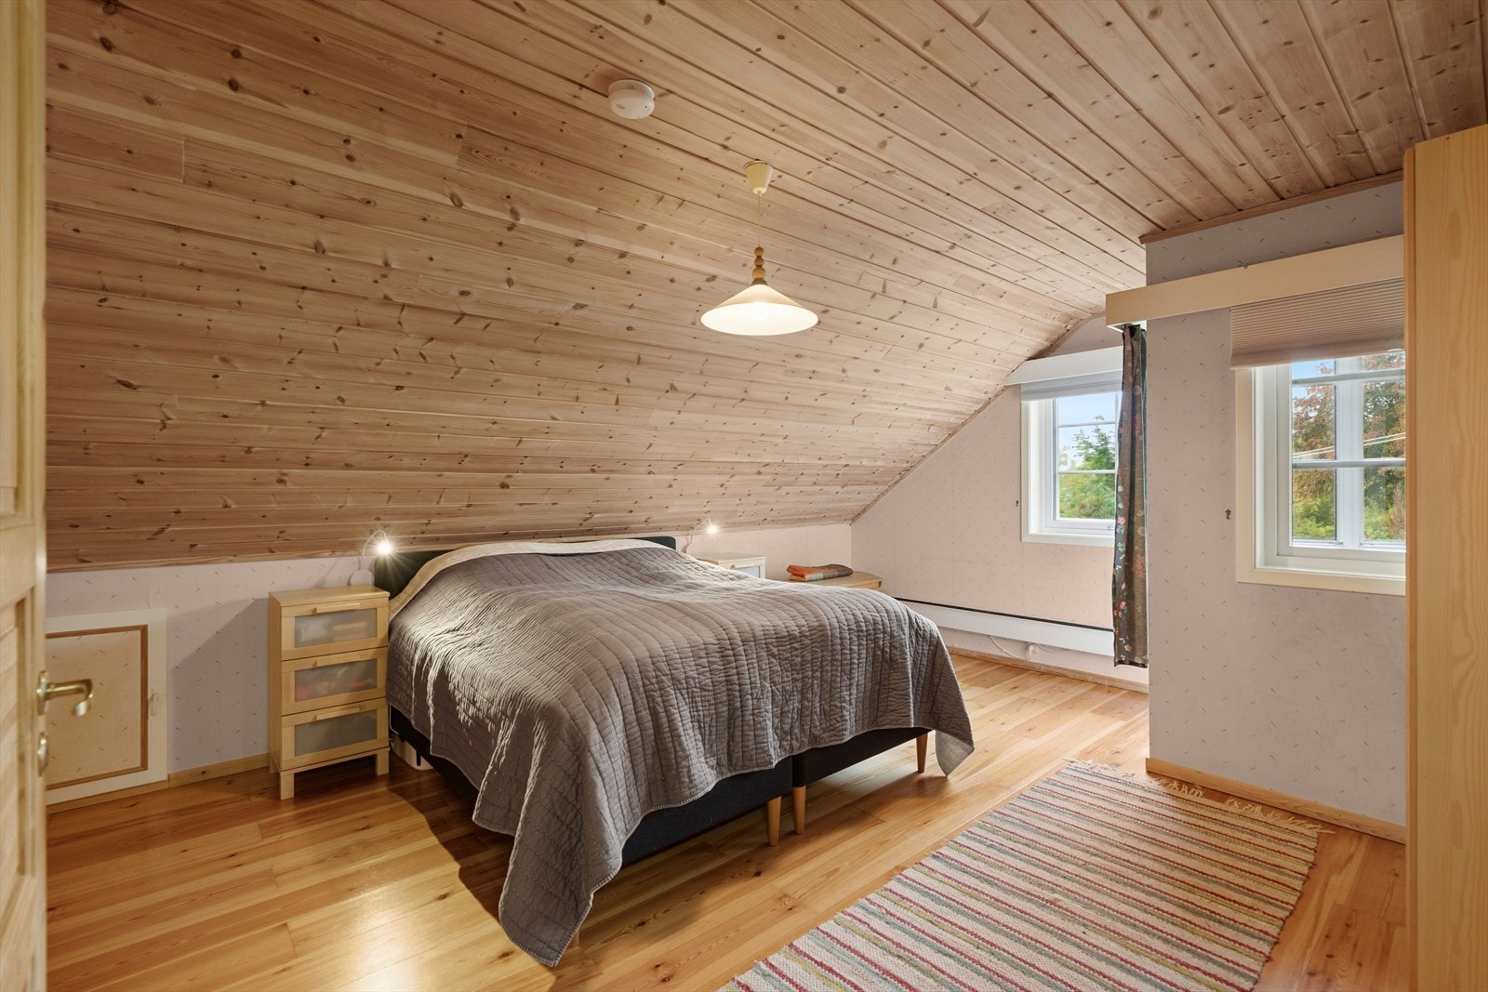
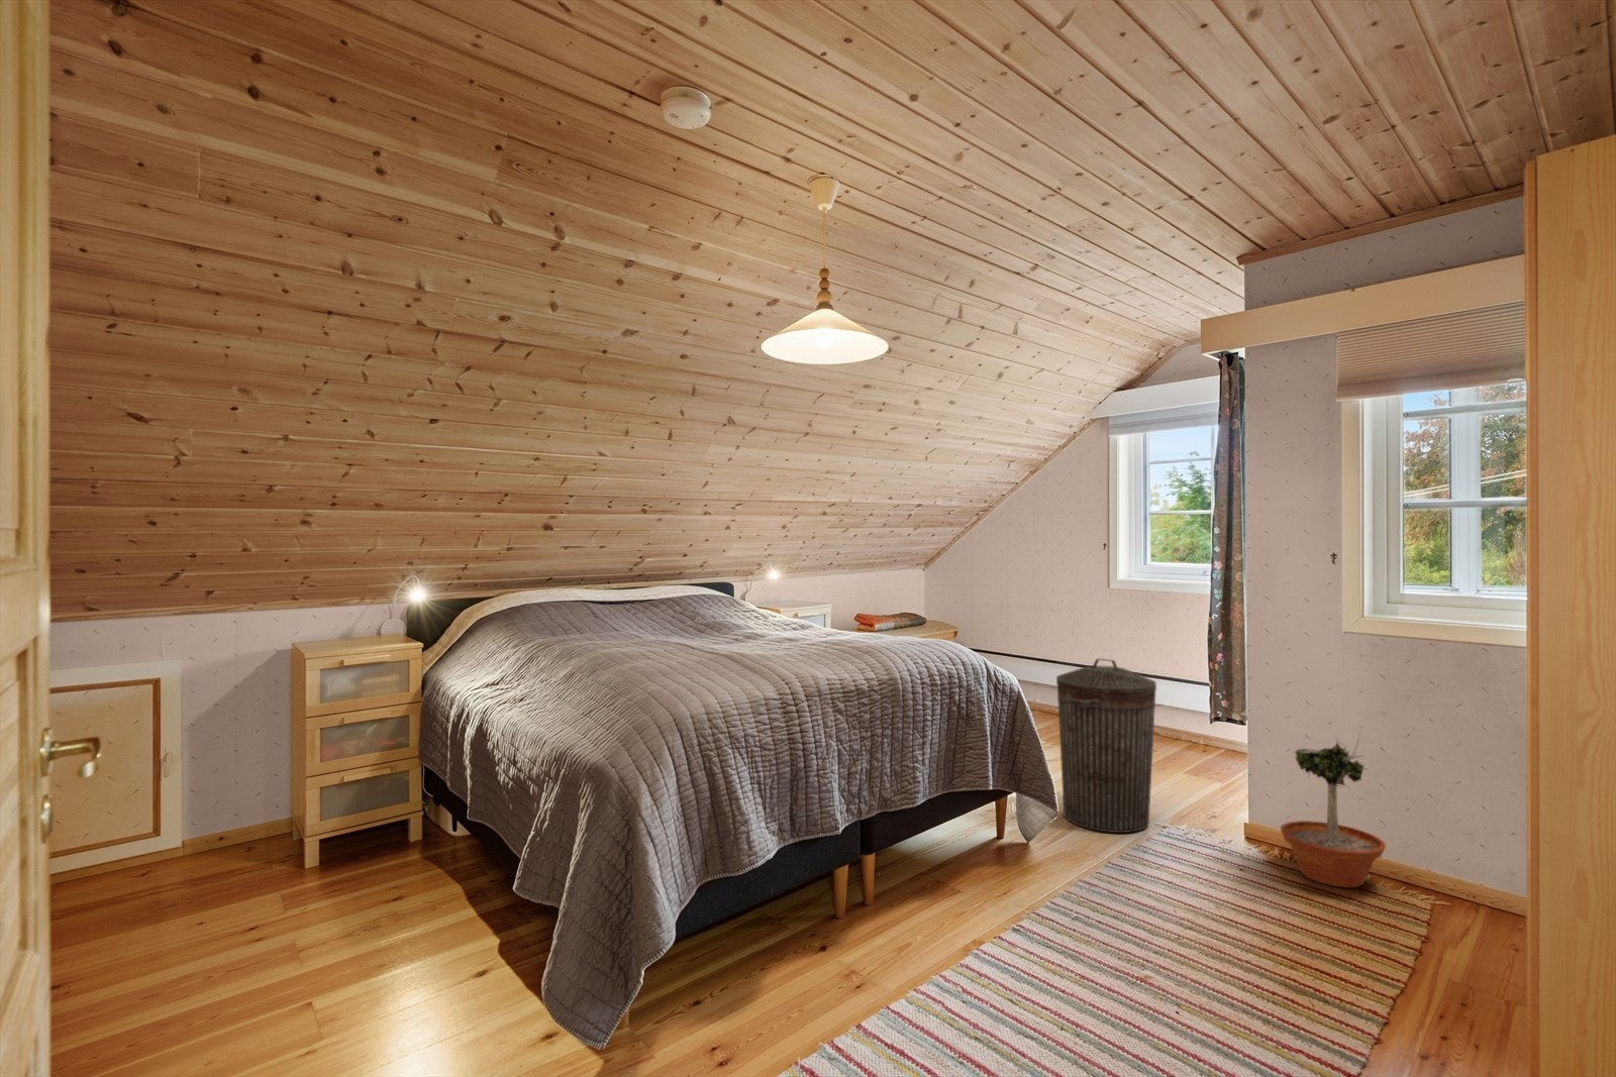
+ trash can (1105, 739)
+ potted tree (1331, 803)
